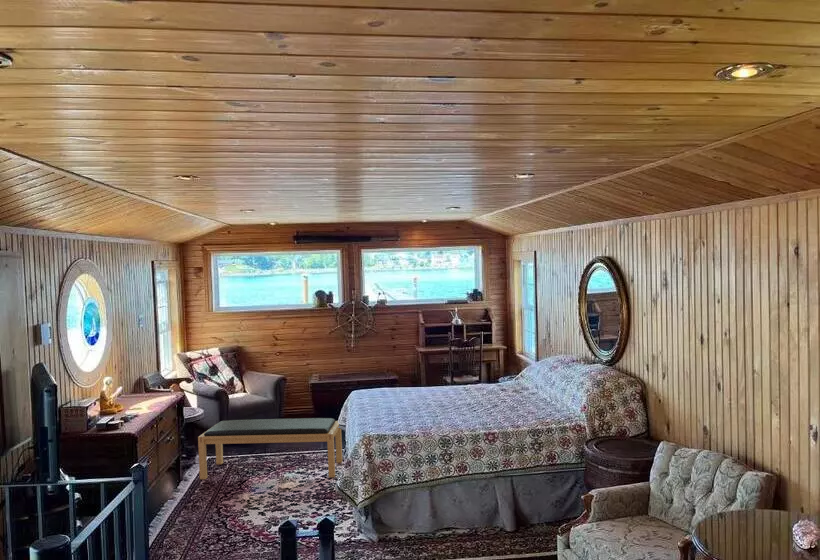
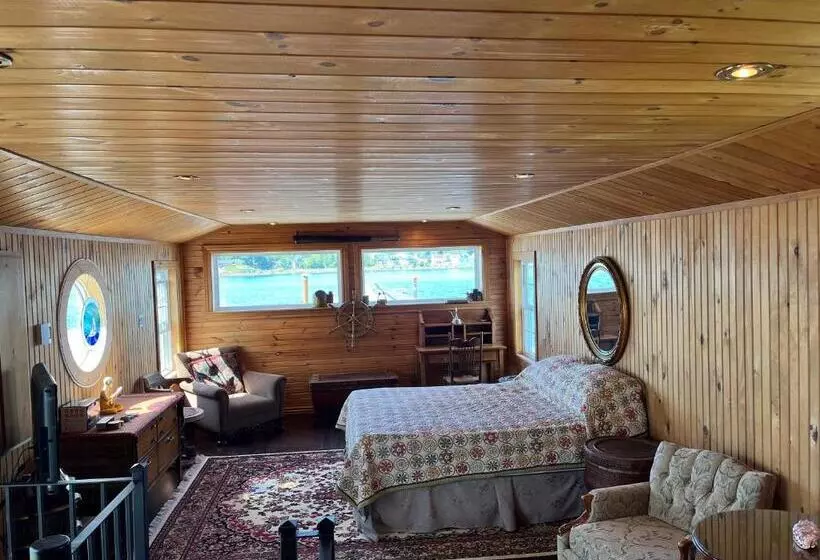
- bench (272, 442)
